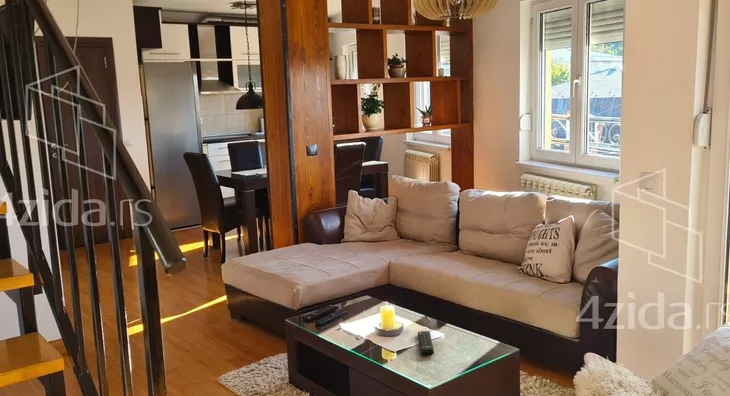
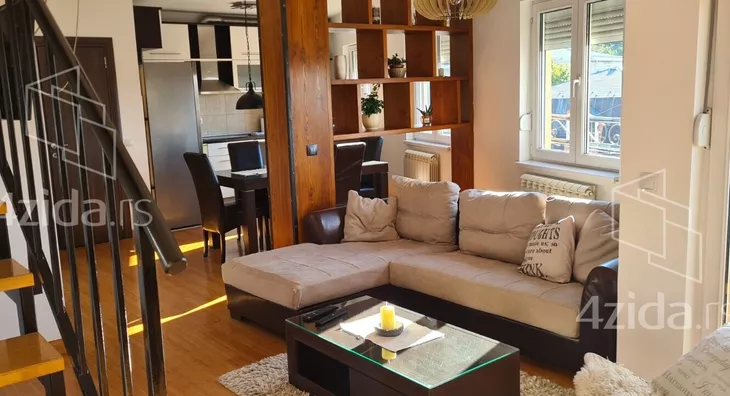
- remote control (425, 342)
